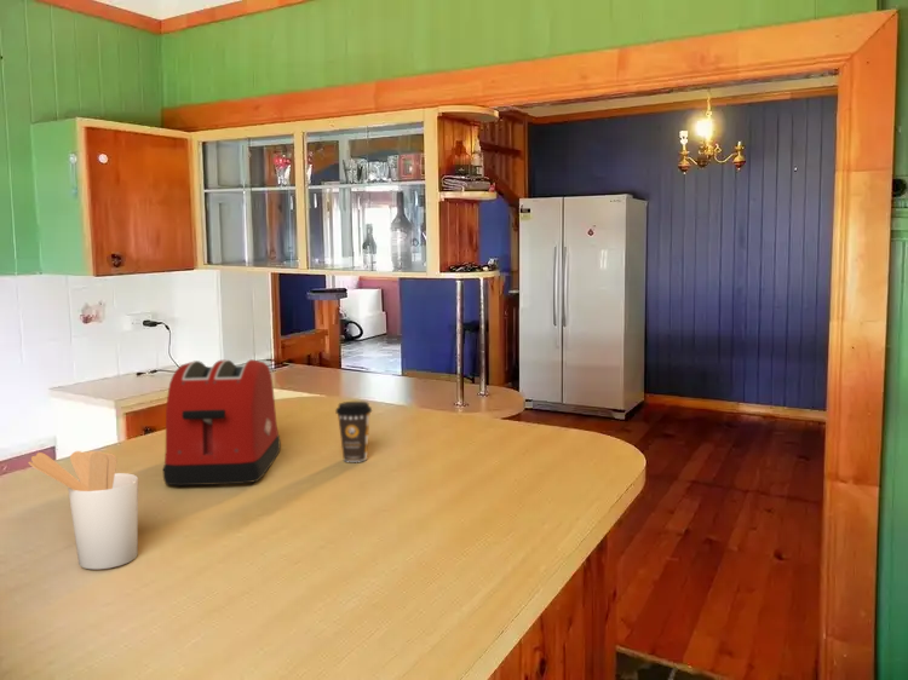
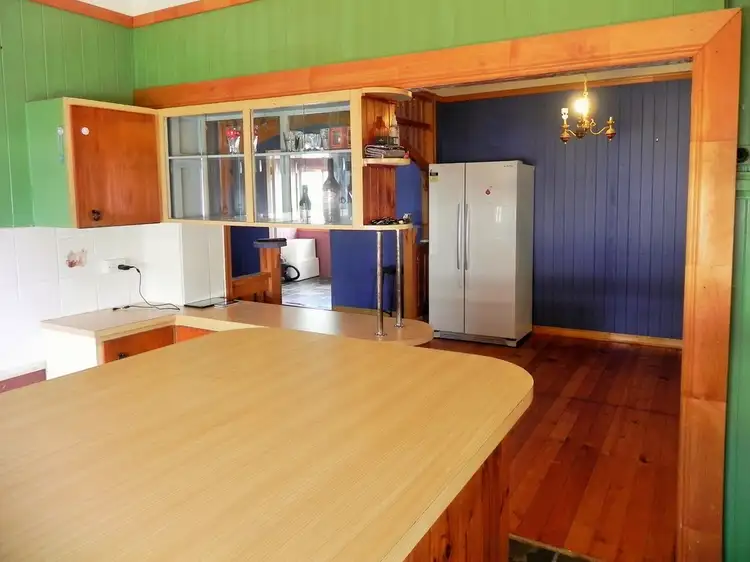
- utensil holder (86, 505)
- coffee cup (354, 431)
- toaster (223, 414)
